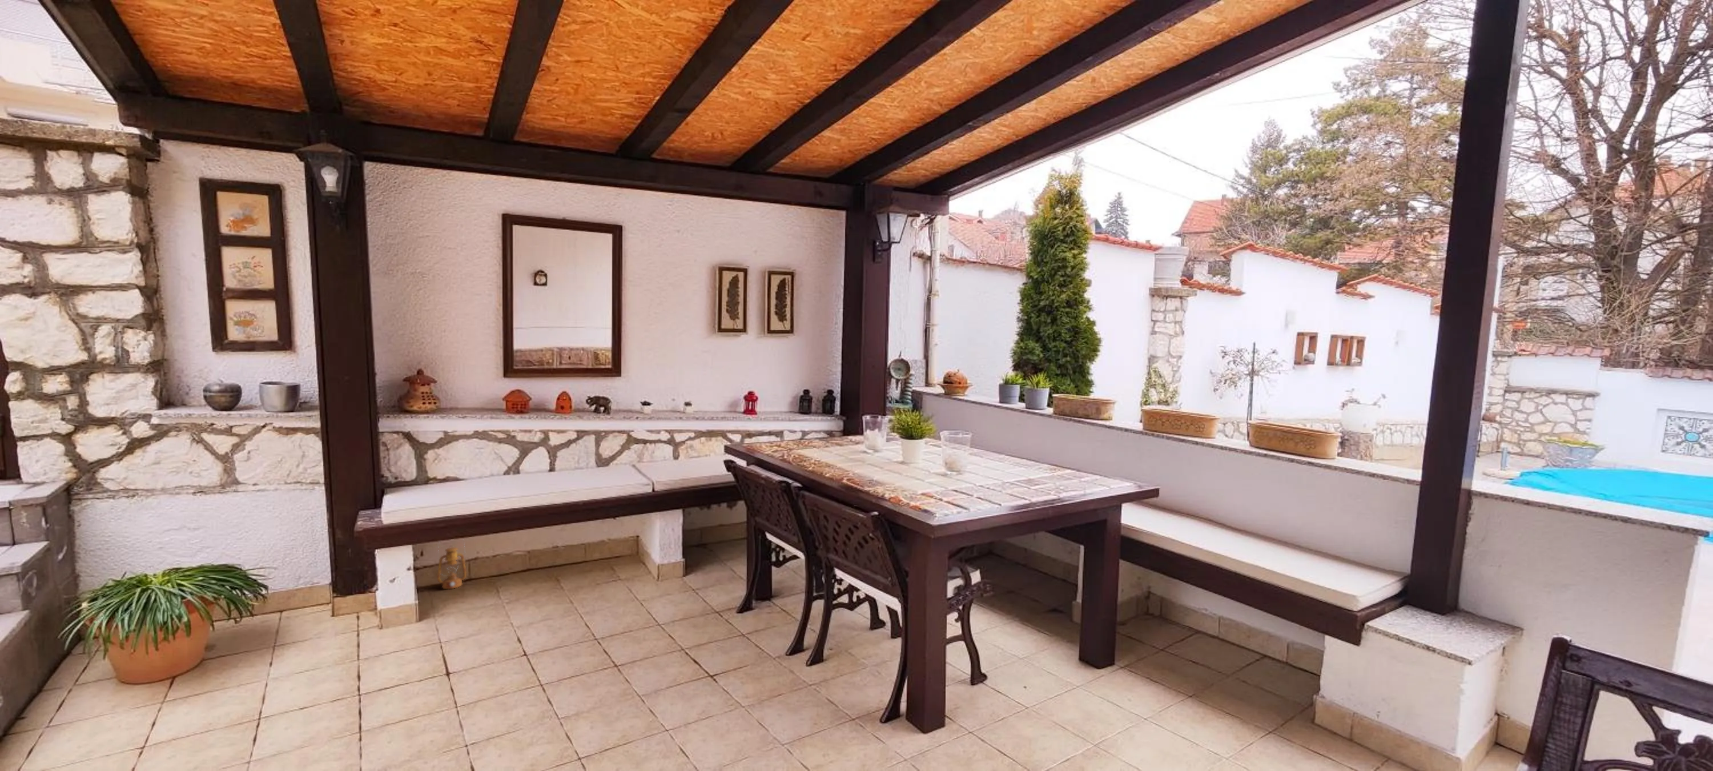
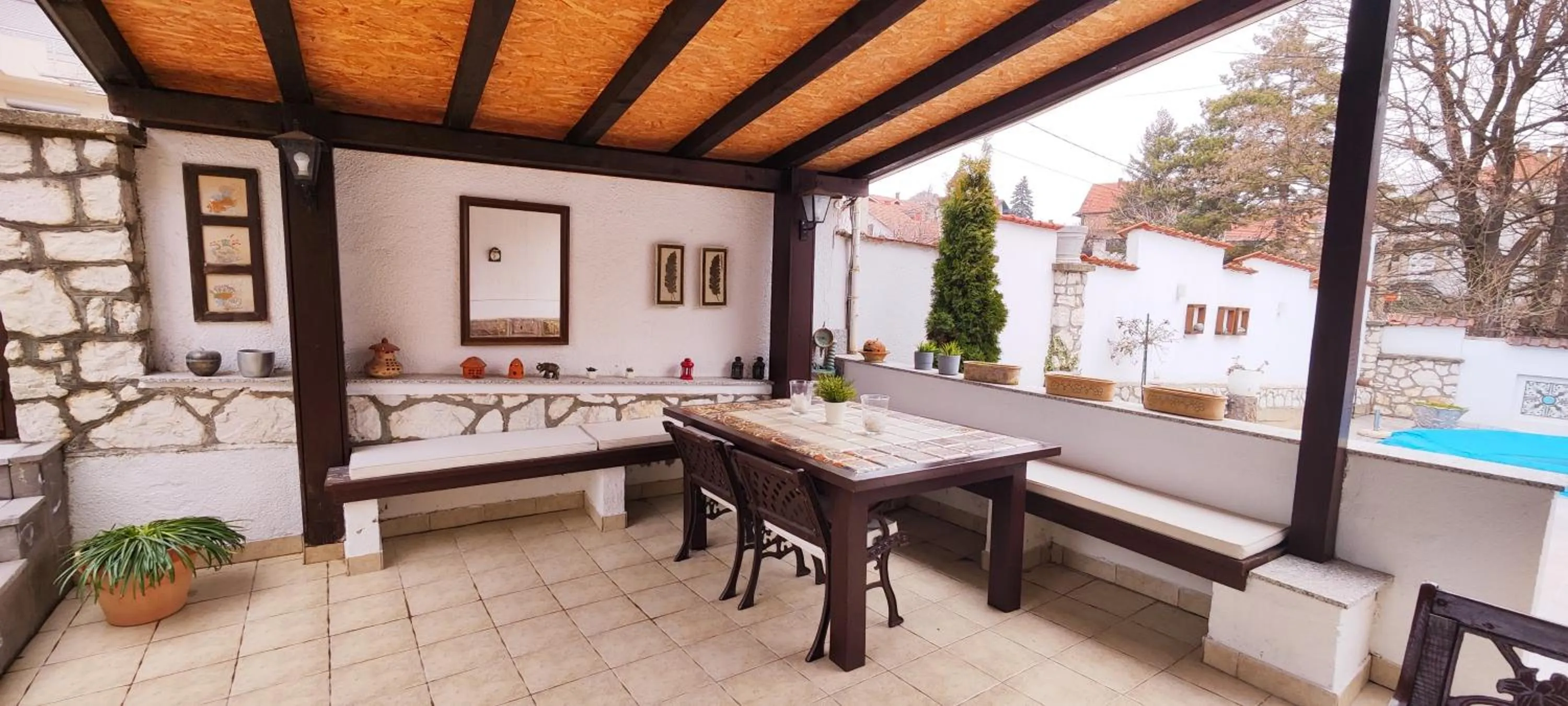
- lantern (451, 558)
